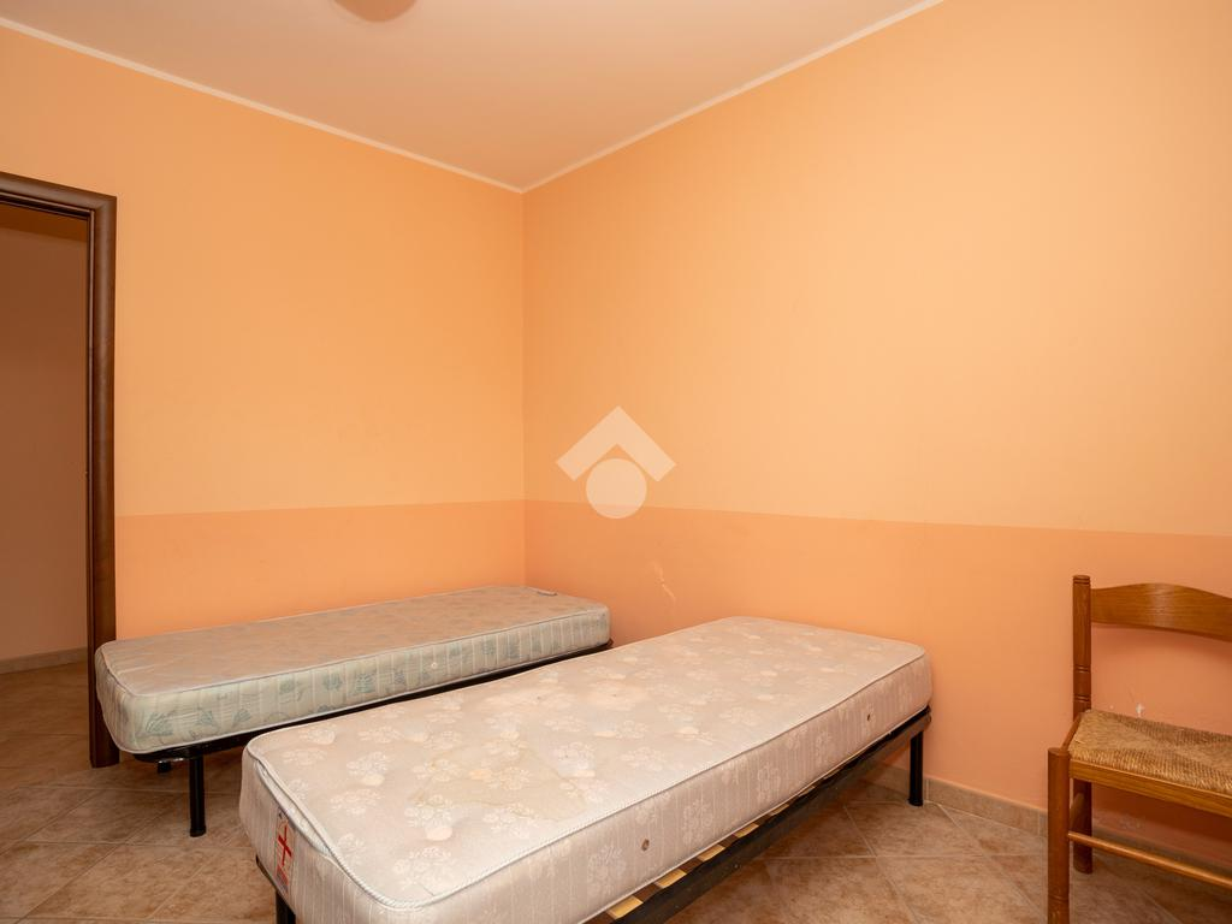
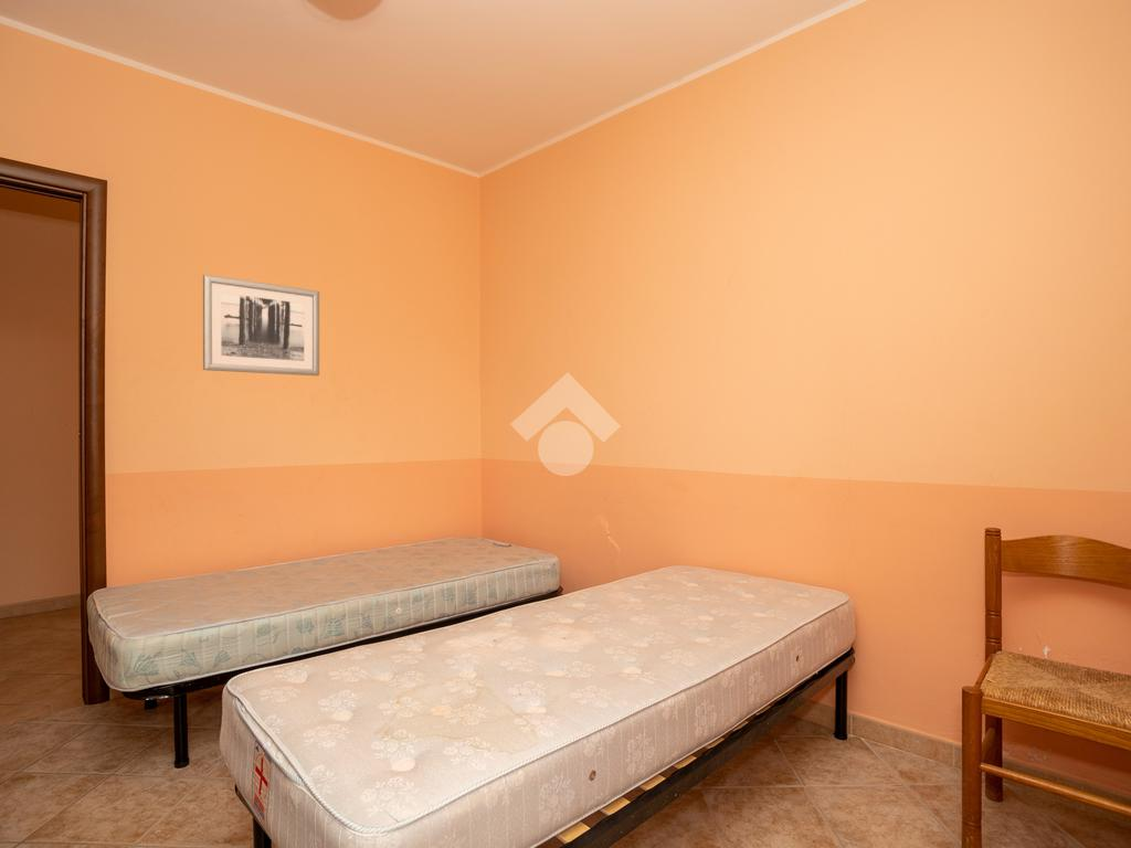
+ wall art (264, 328)
